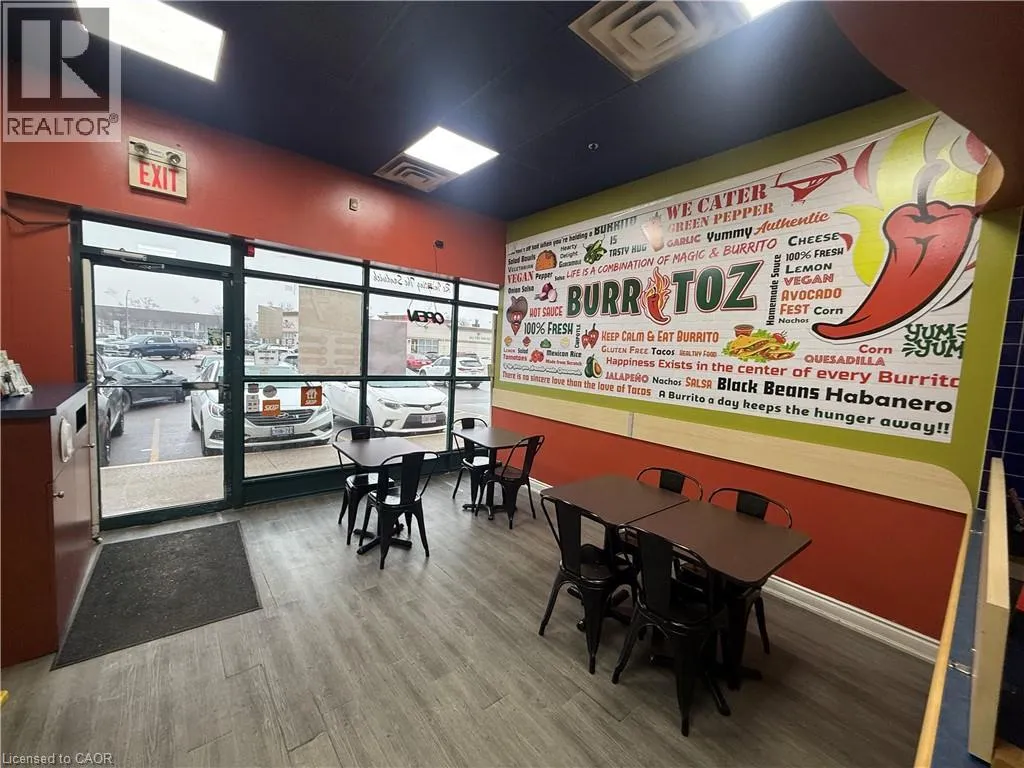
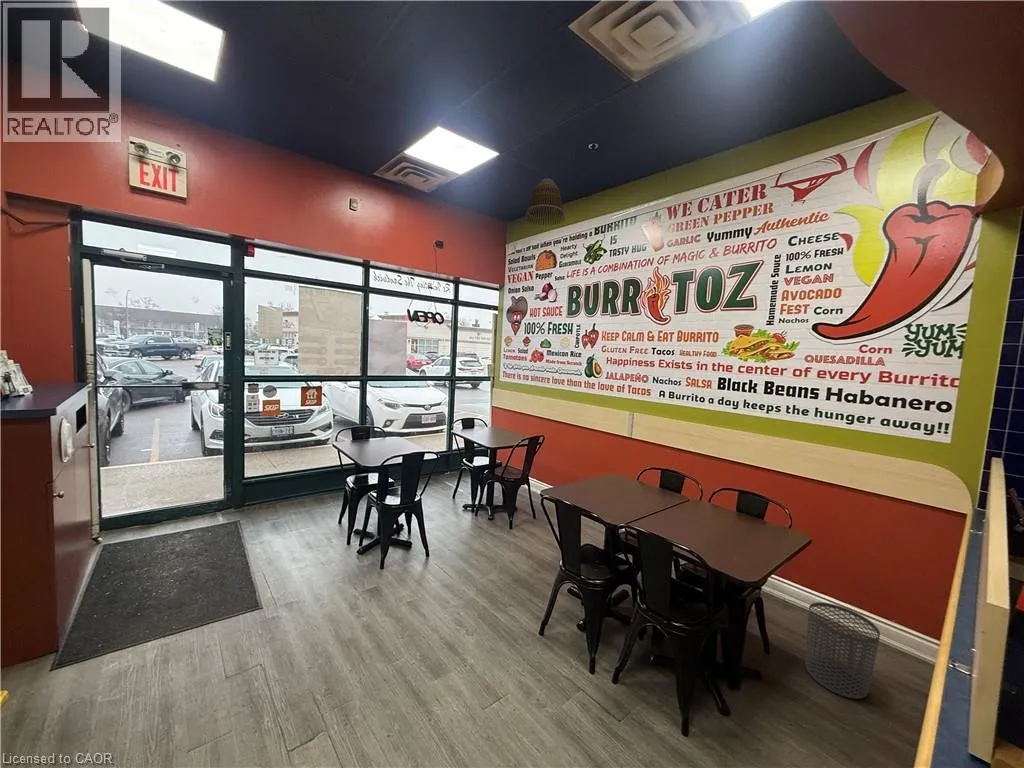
+ lamp shade (546, 200)
+ waste bin (839, 649)
